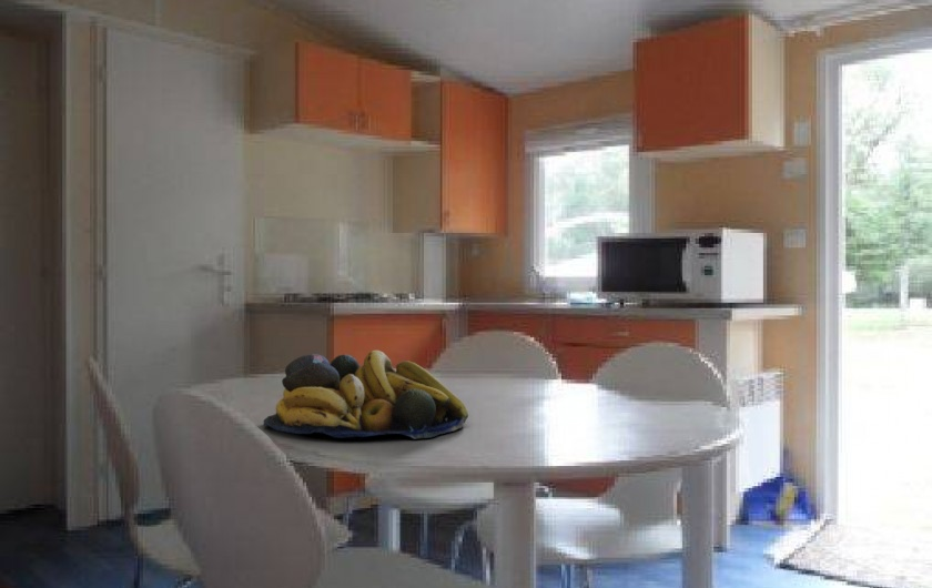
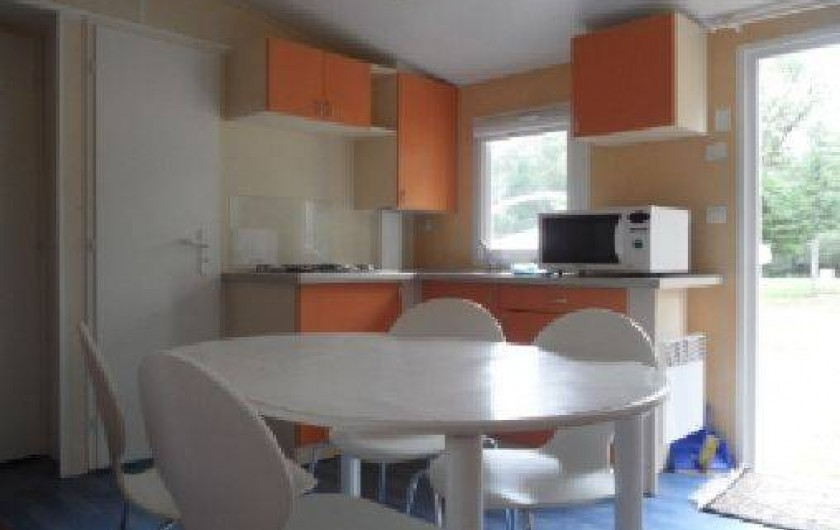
- fruit bowl (365, 387)
